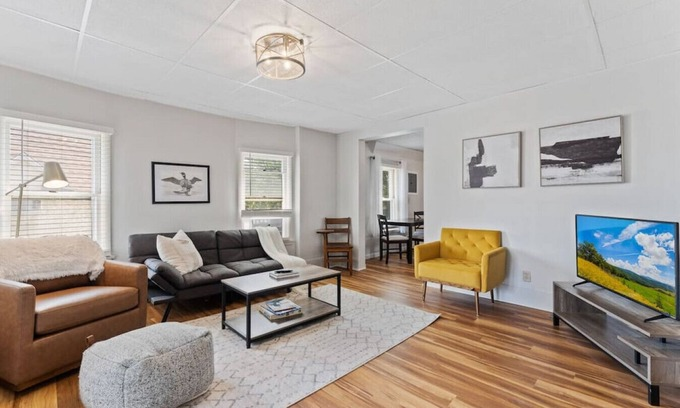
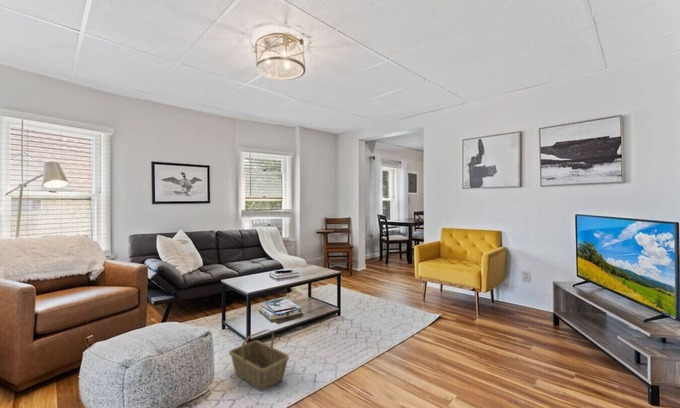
+ basket (258, 354)
